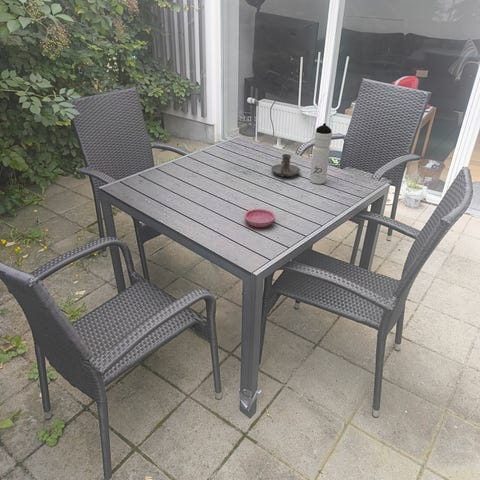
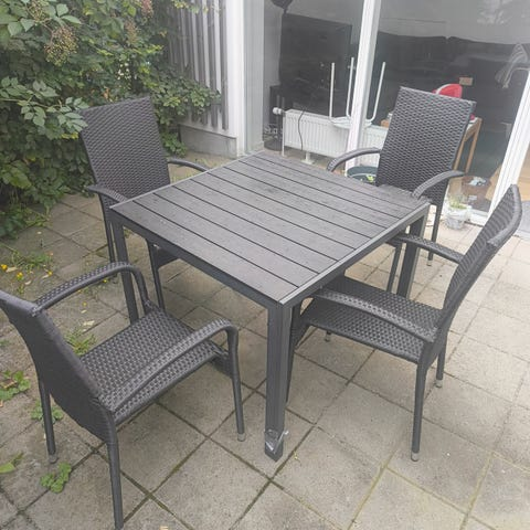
- saucer (259, 218)
- candle holder (285, 165)
- water bottle (320, 153)
